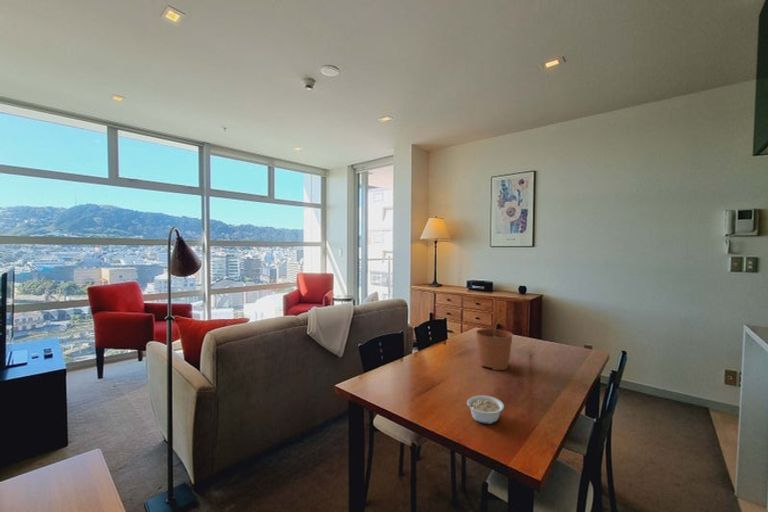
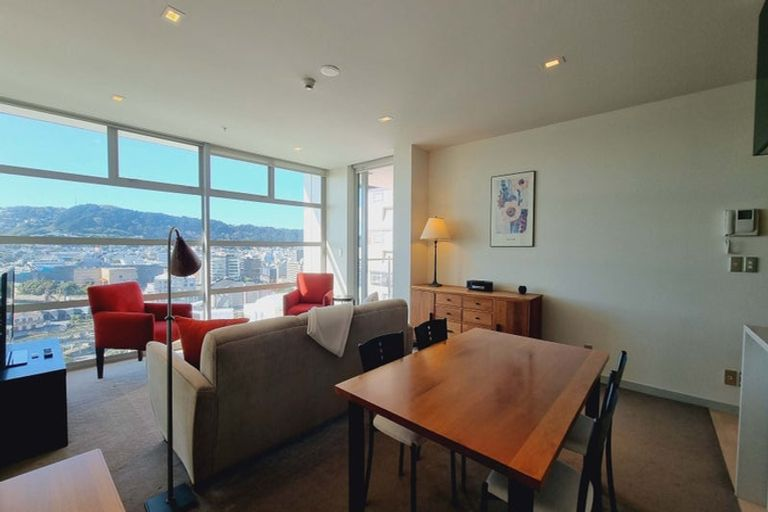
- plant pot (493, 340)
- legume (484, 409)
